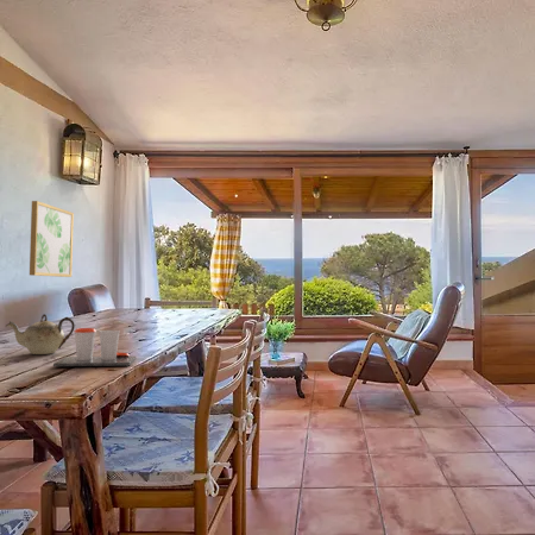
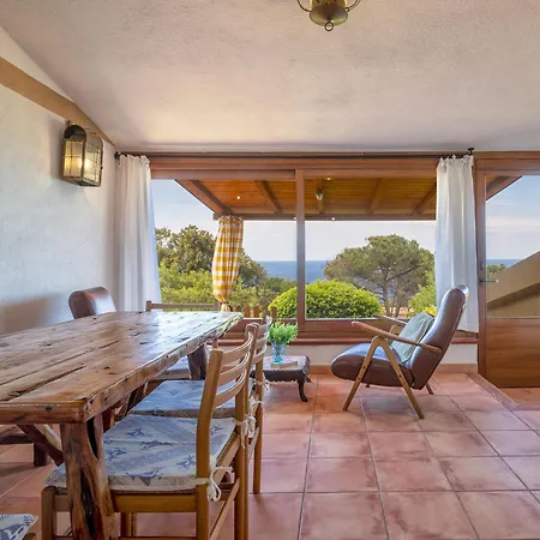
- teapot (40, 333)
- wall art (52, 241)
- cup (100, 345)
